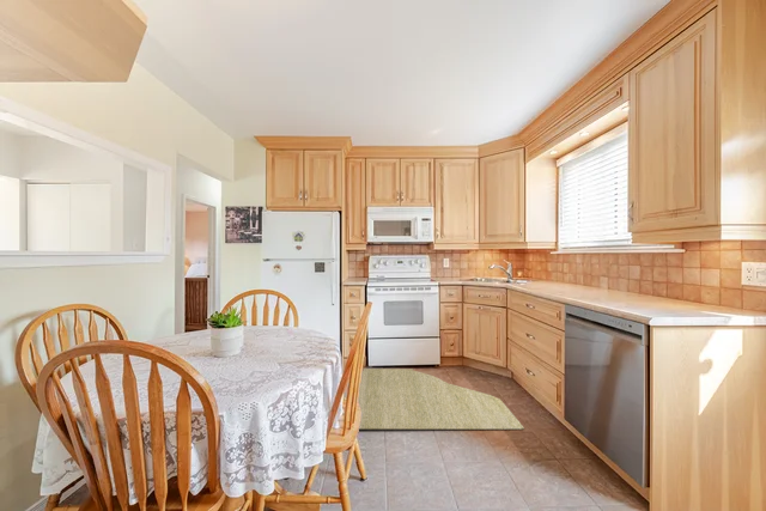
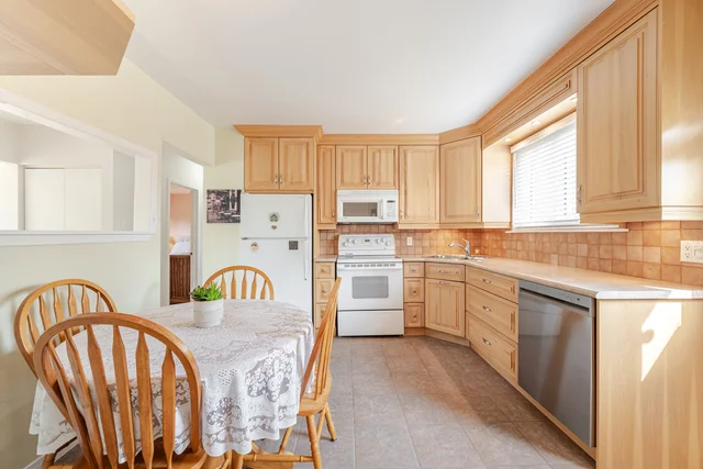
- rug (389, 393)
